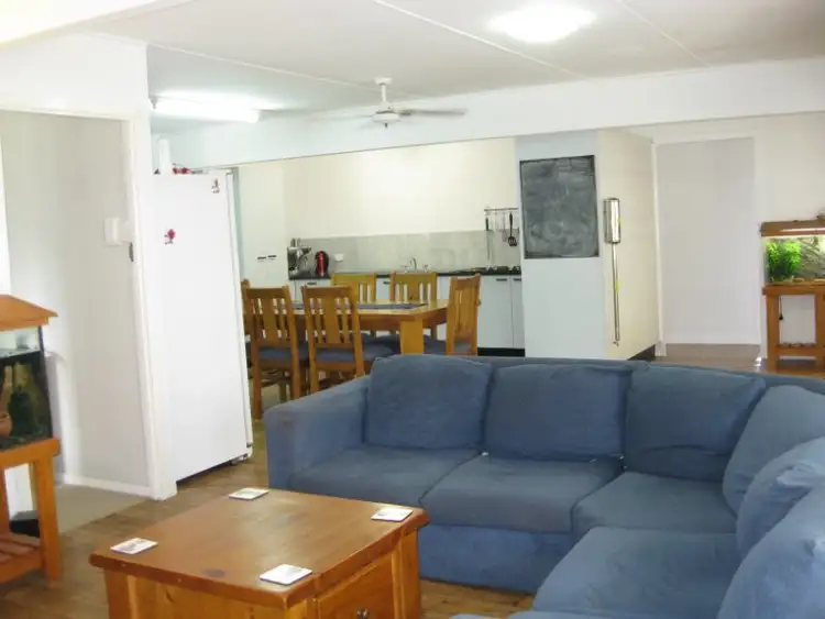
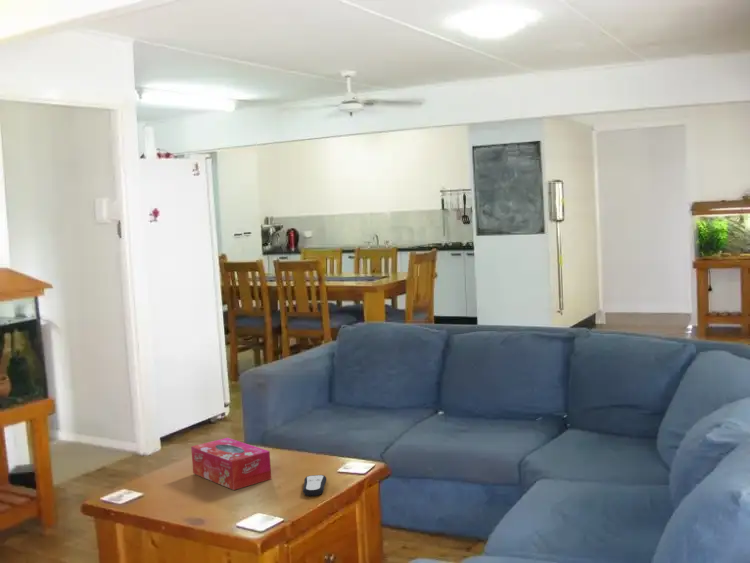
+ tissue box (230, 462)
+ remote control (314, 484)
